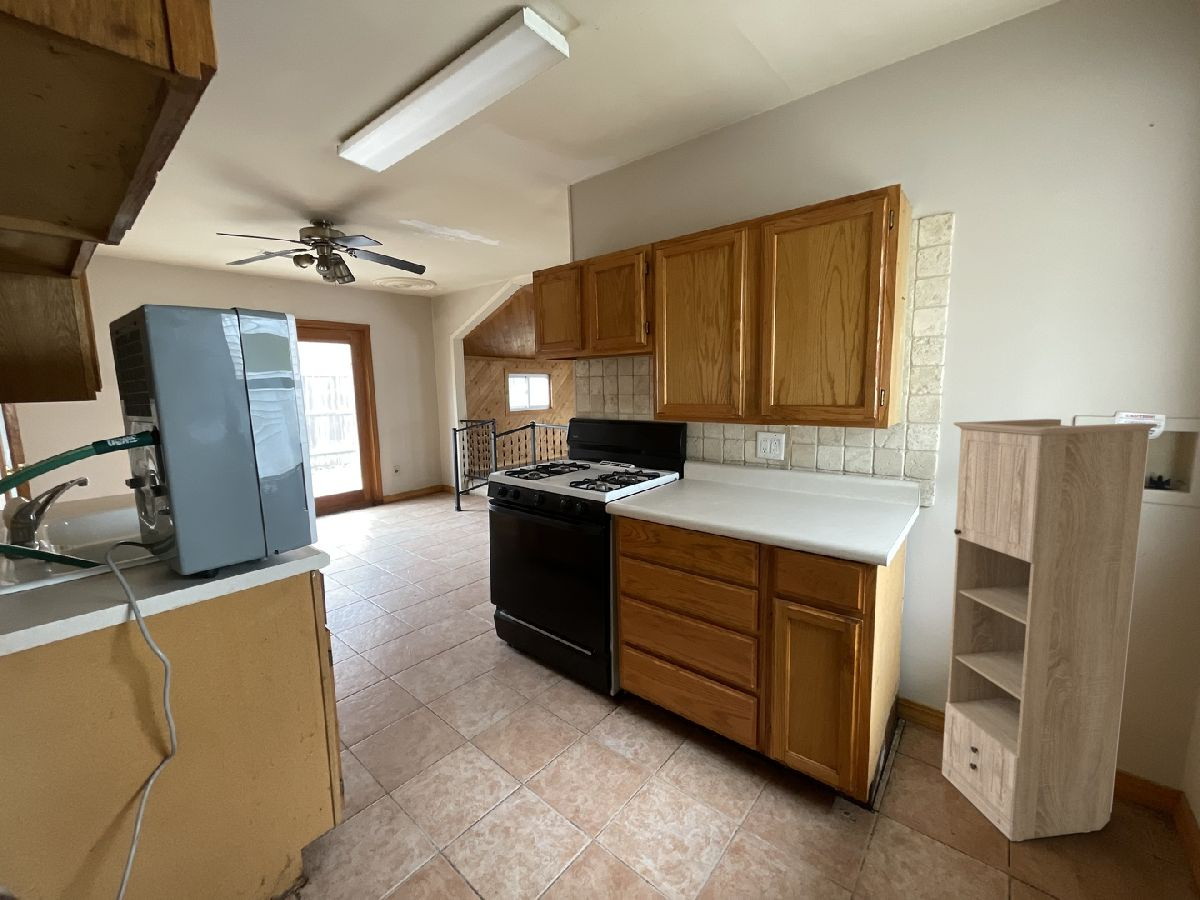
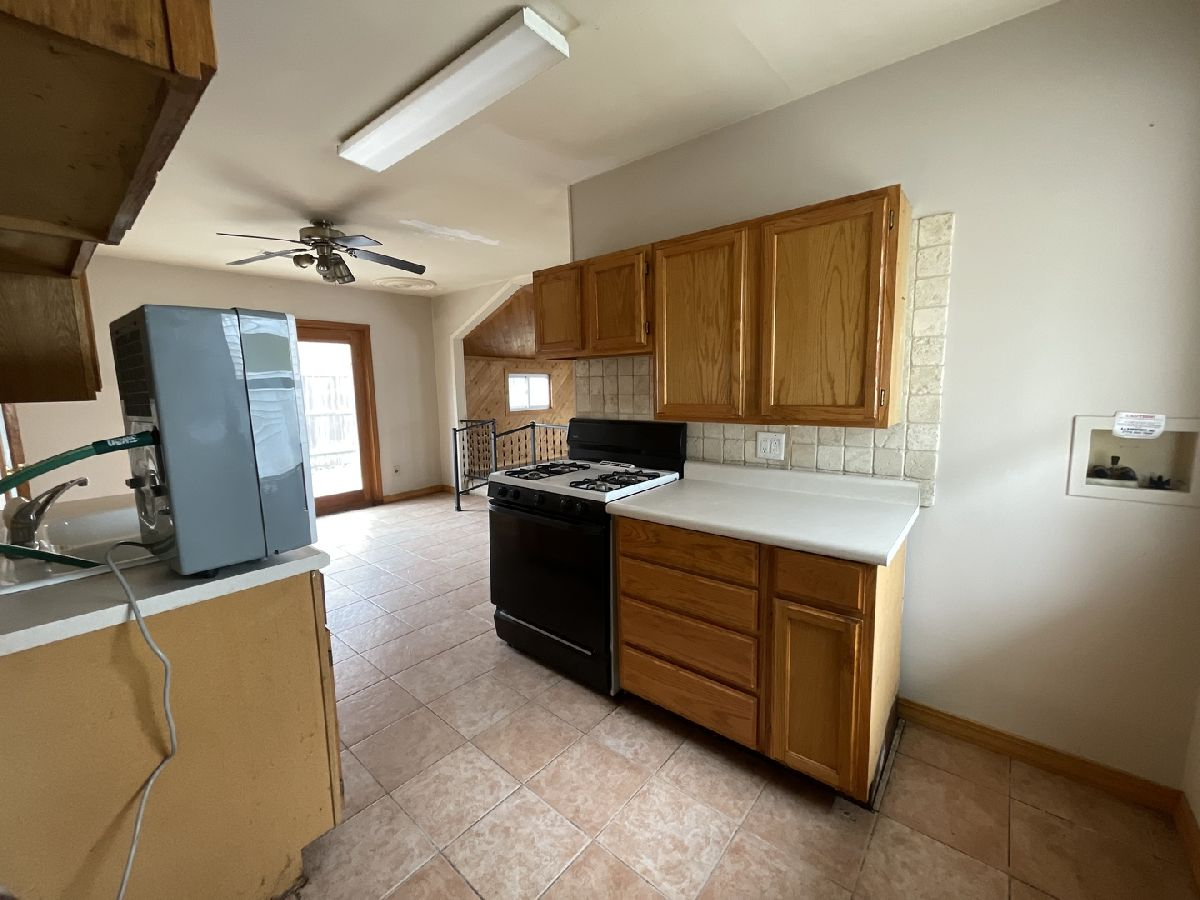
- storage cabinet (1031, 620)
